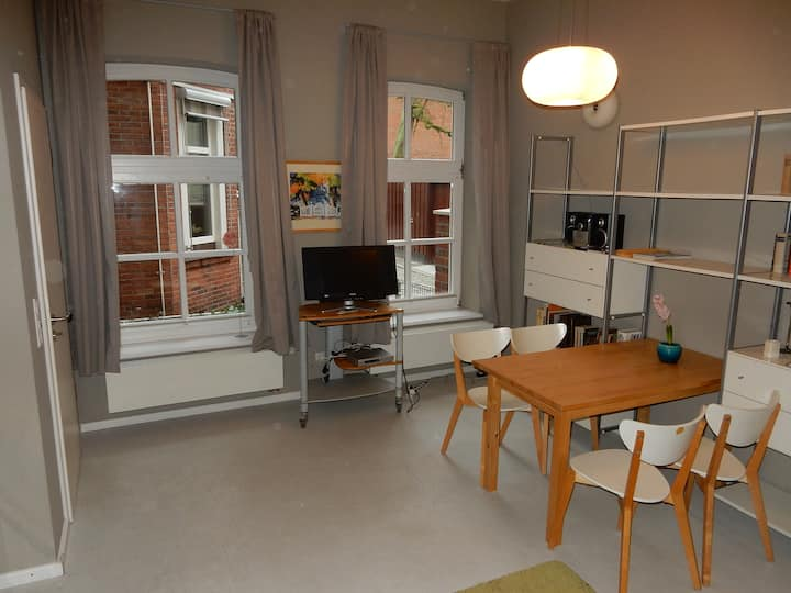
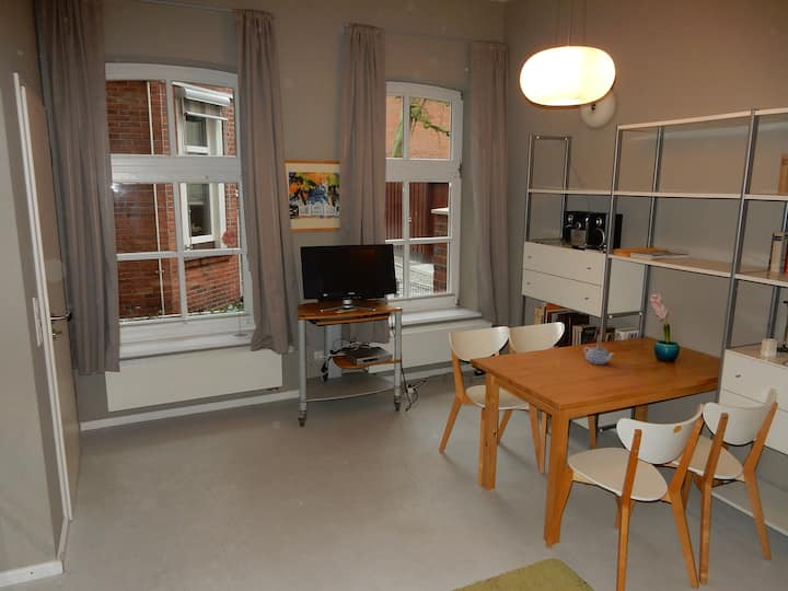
+ teapot (599, 354)
